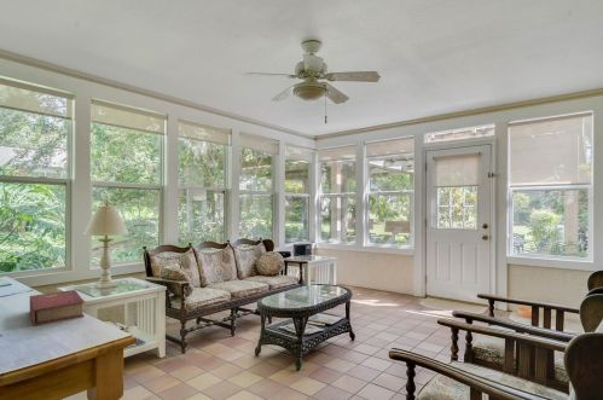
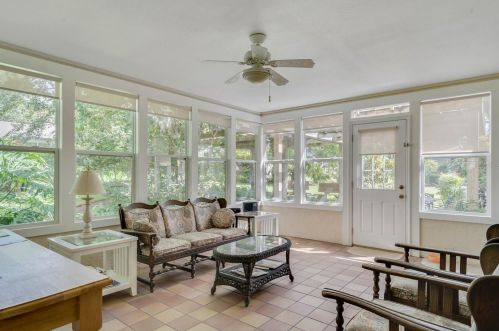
- book (56, 306)
